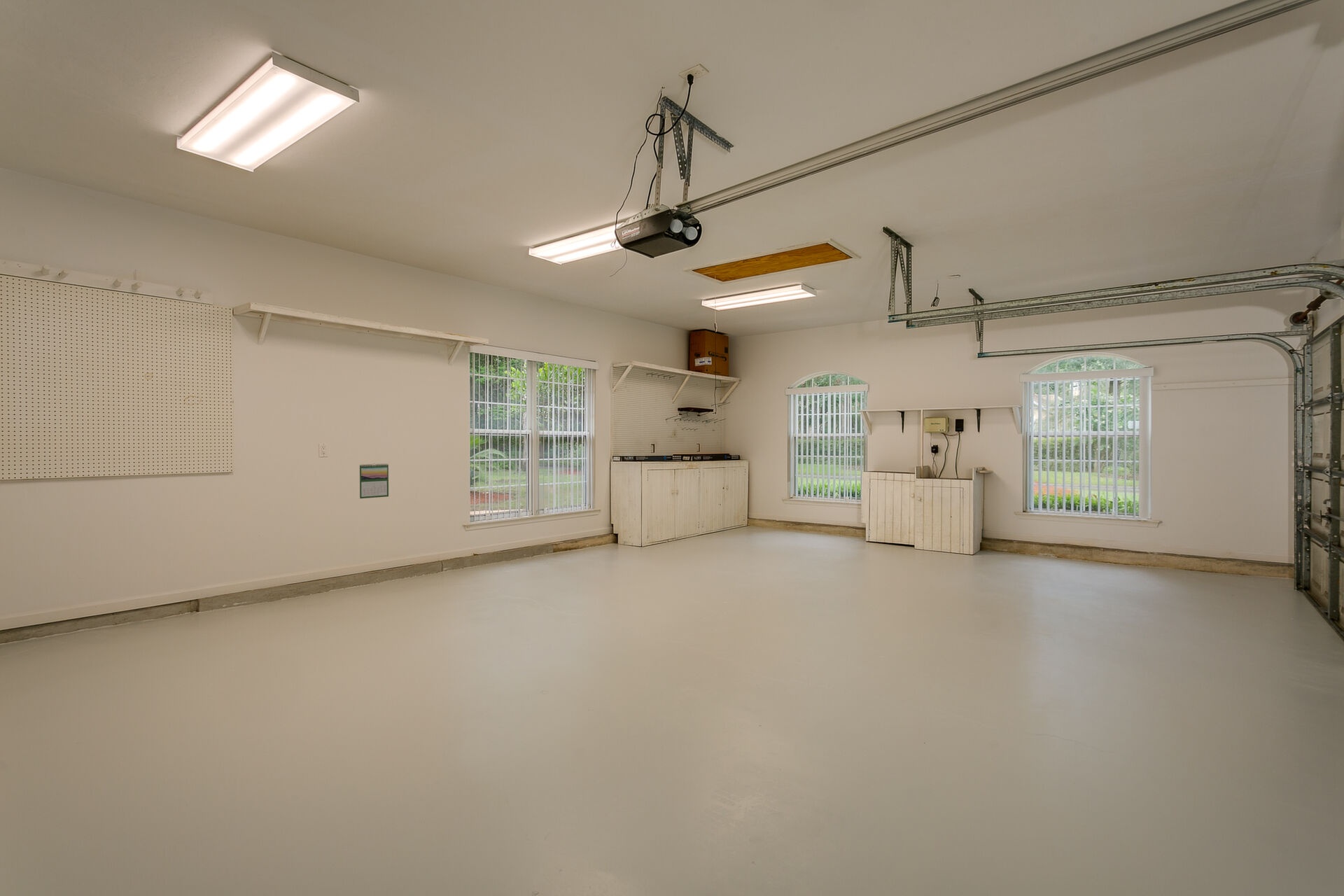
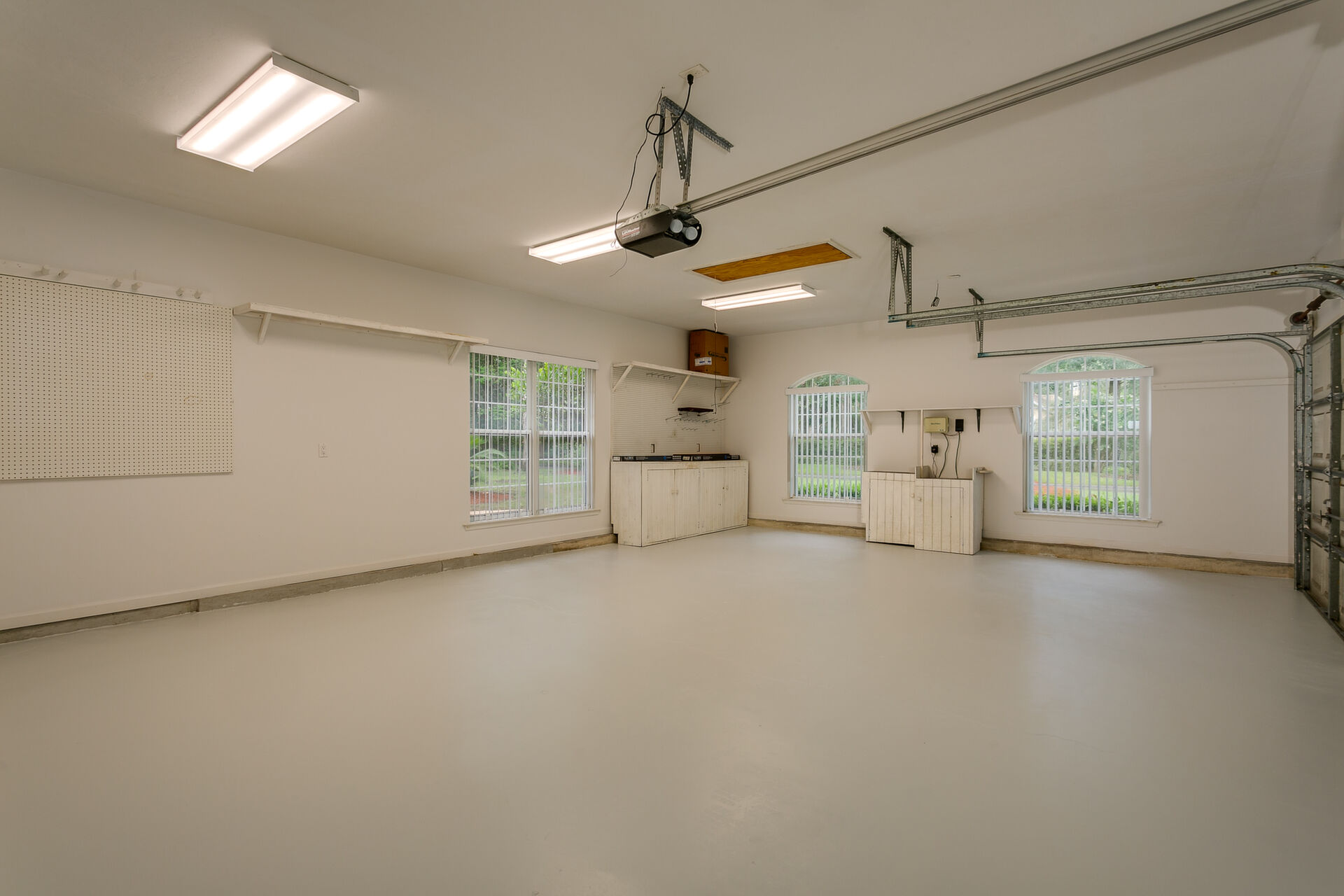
- calendar (374, 480)
